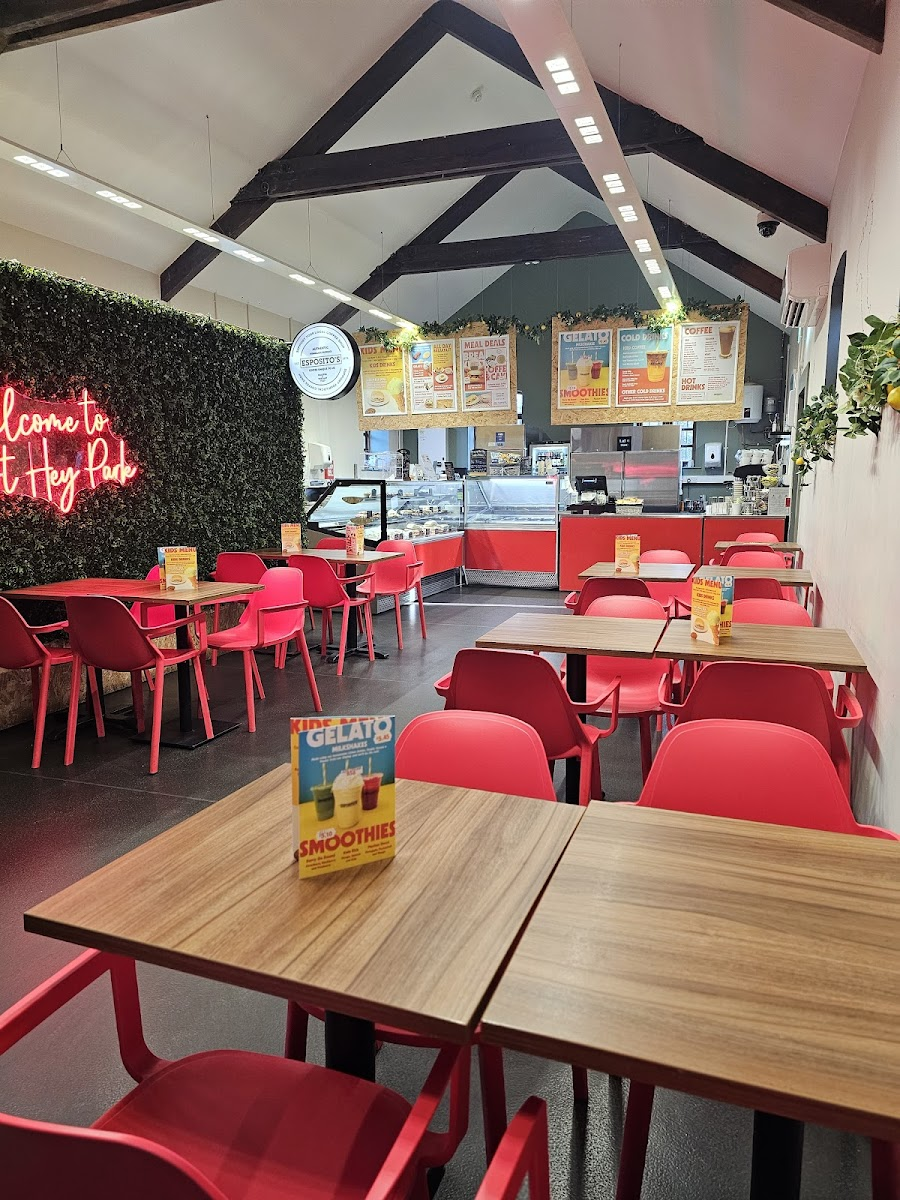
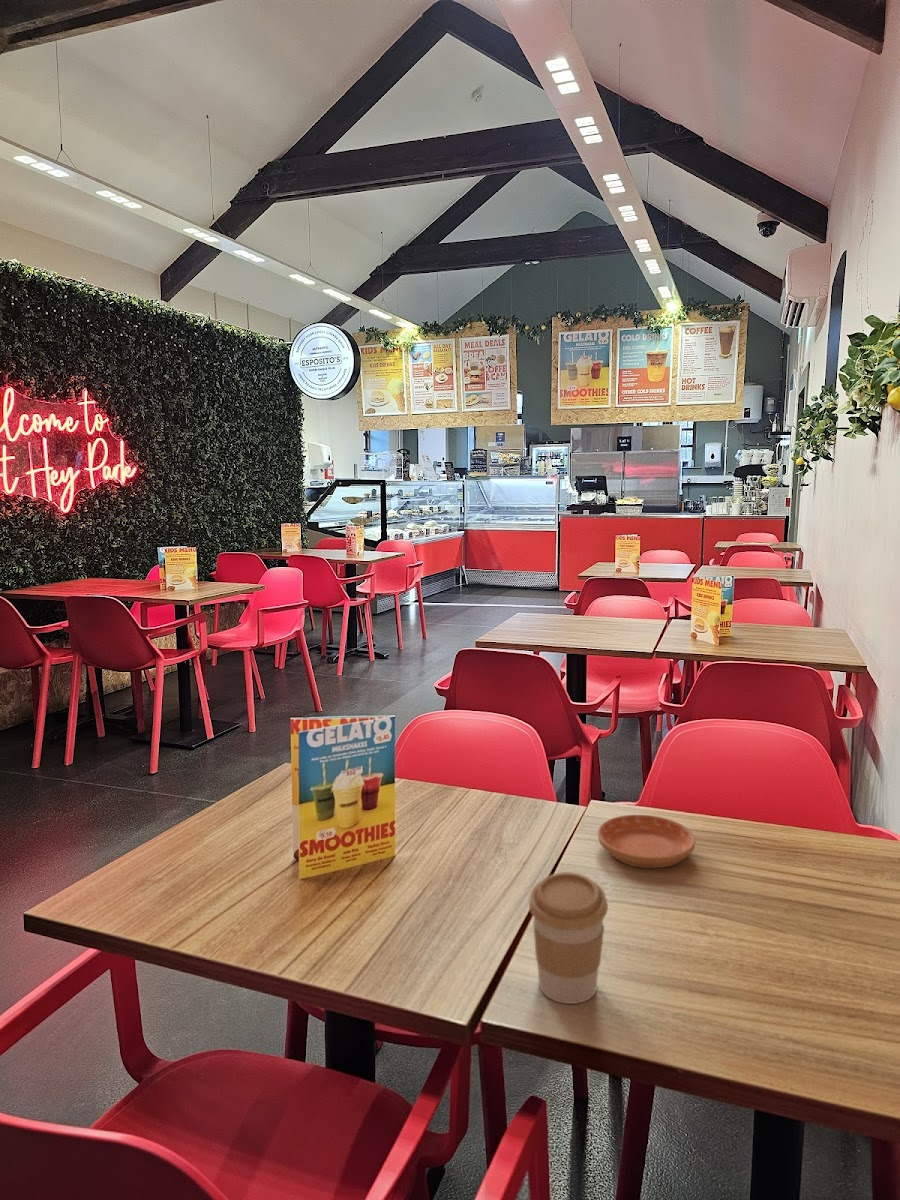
+ saucer (645, 842)
+ coffee cup (567, 936)
